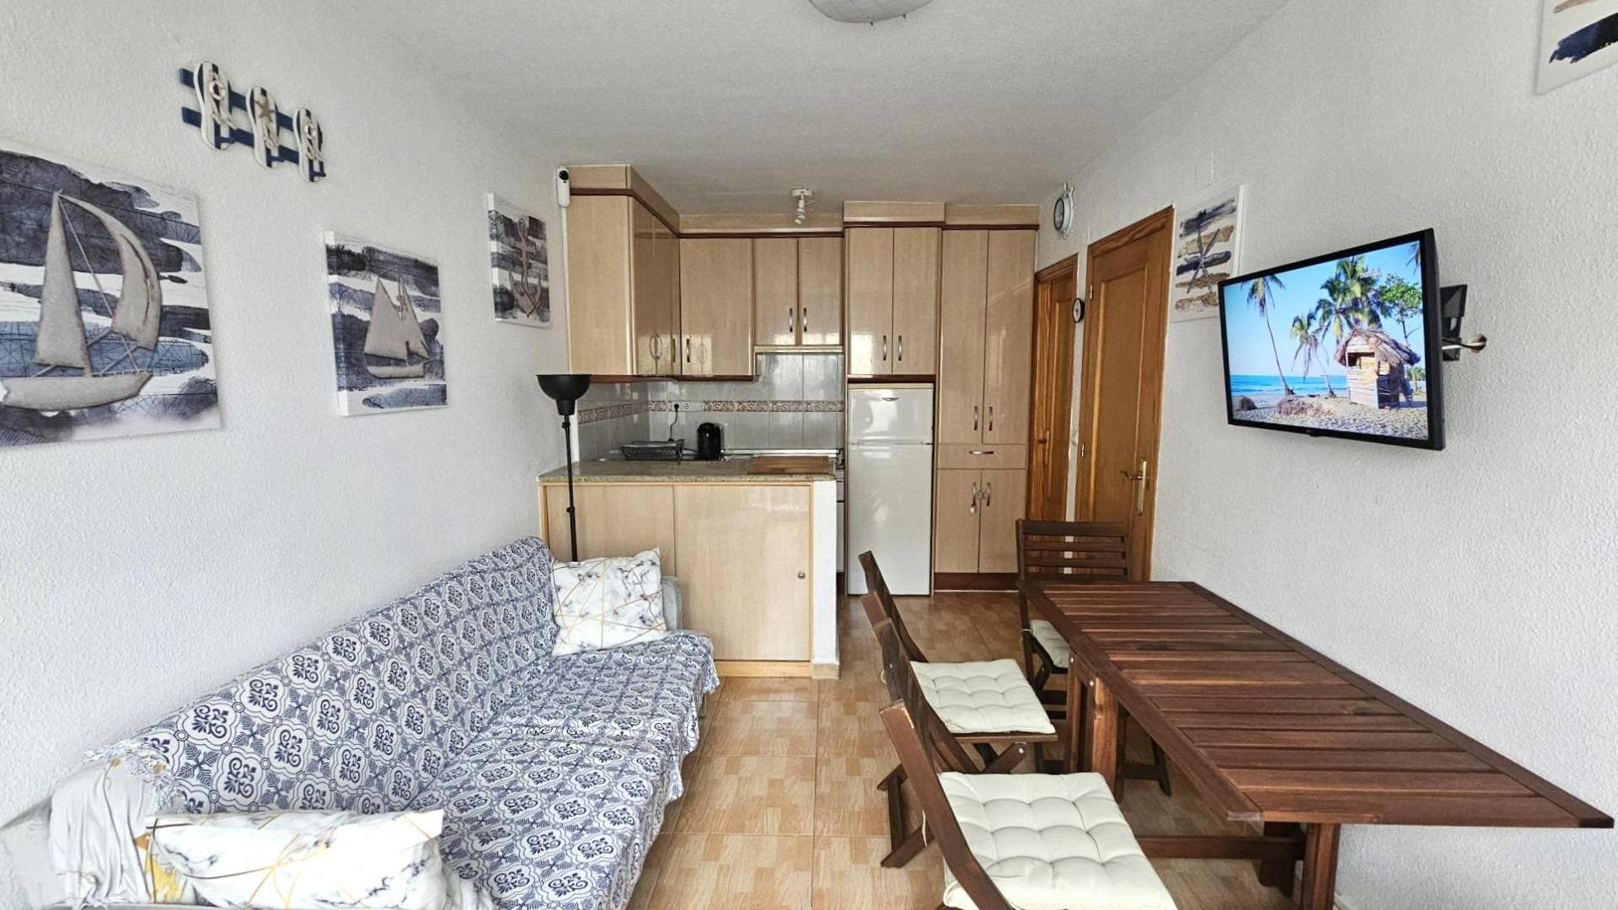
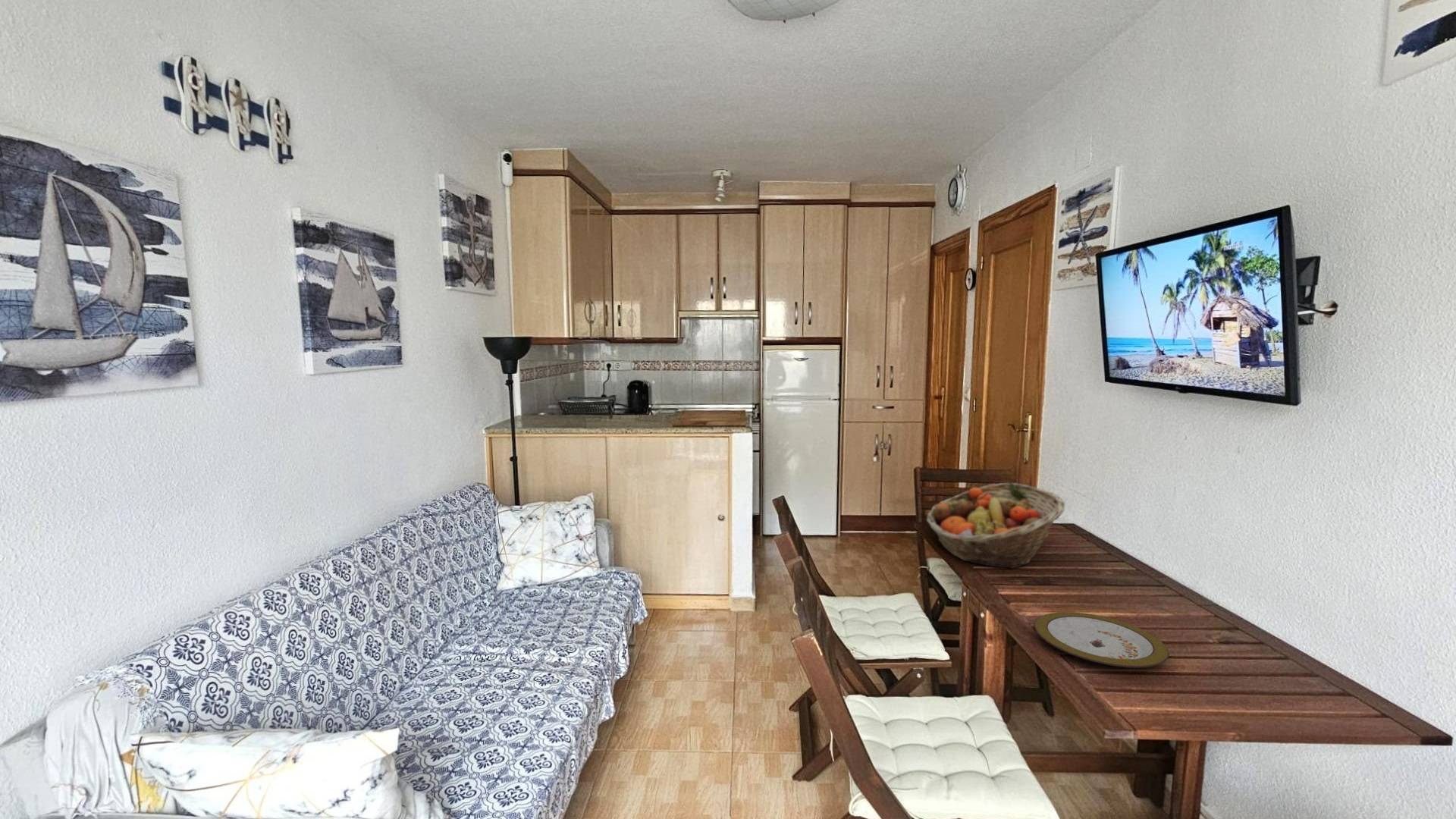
+ fruit basket (992, 520)
+ plate (1097, 641)
